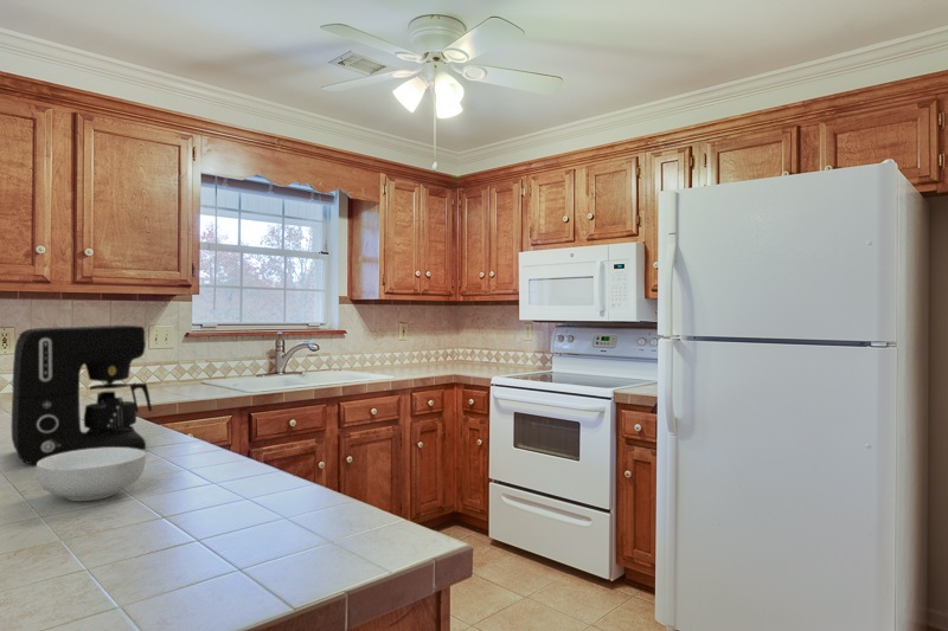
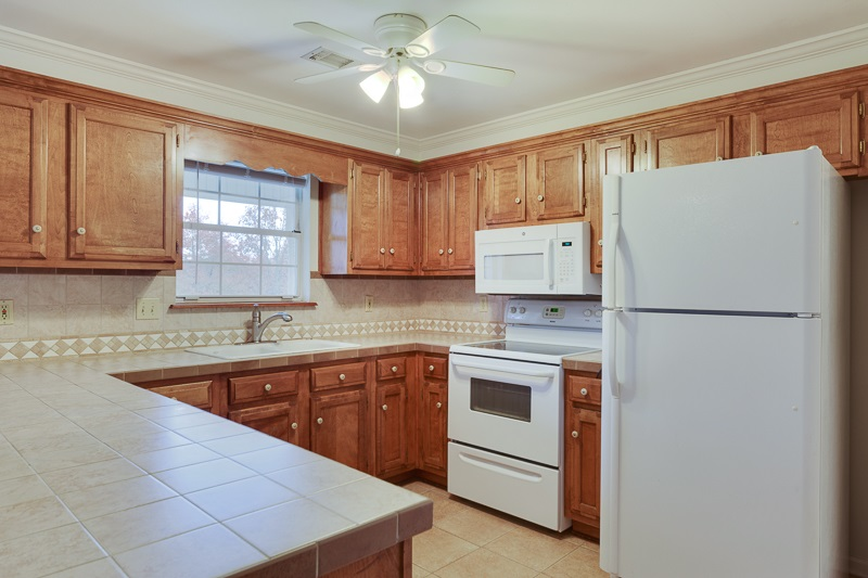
- cereal bowl (92, 475)
- coffee maker (90, 388)
